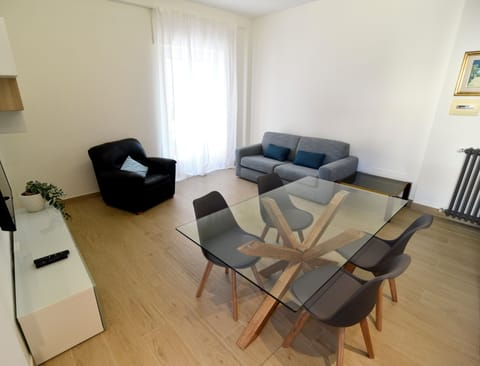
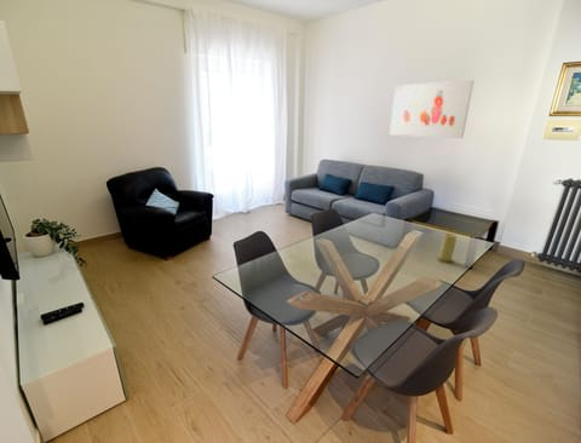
+ candle (447, 247)
+ wall art (426, 110)
